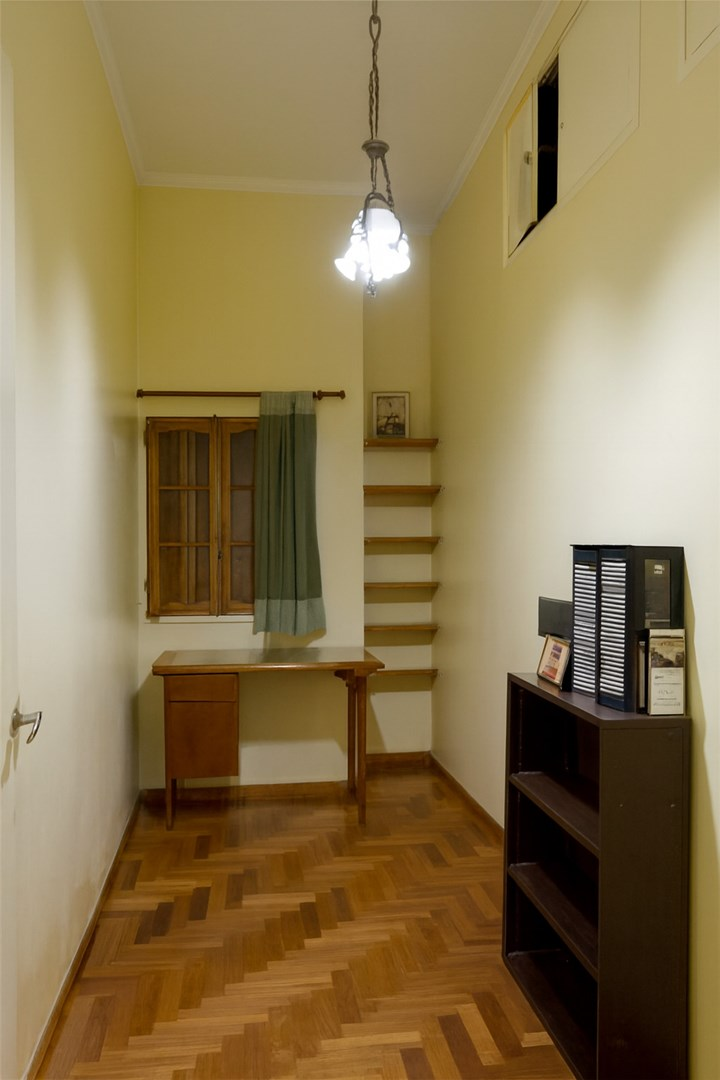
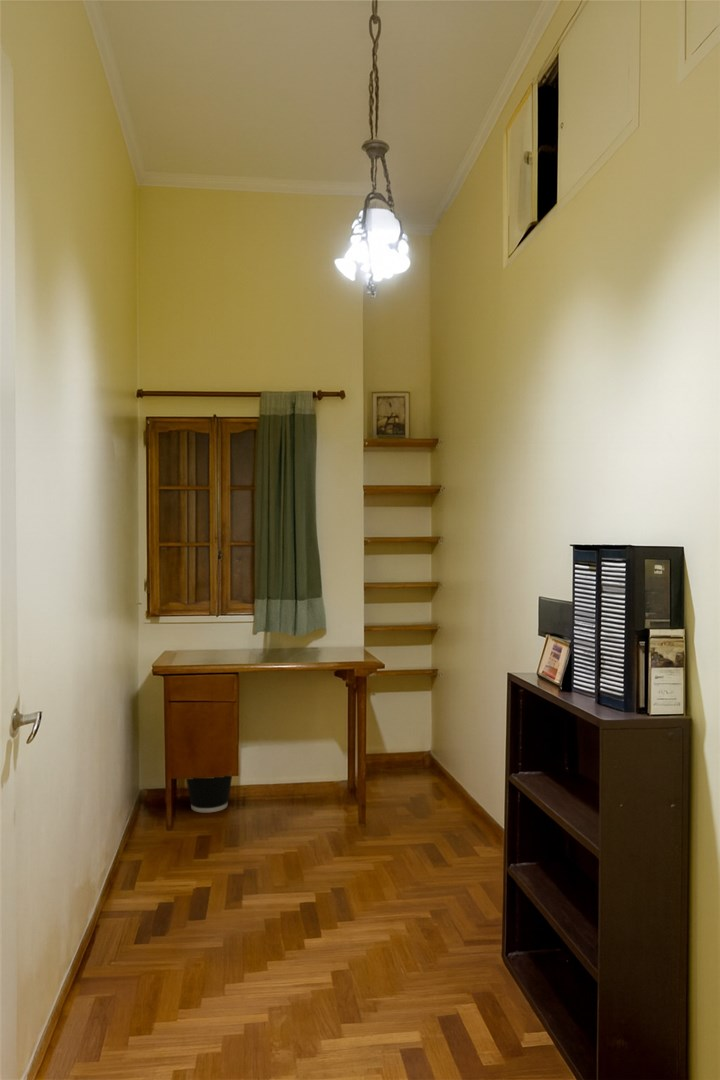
+ wastebasket (209, 778)
